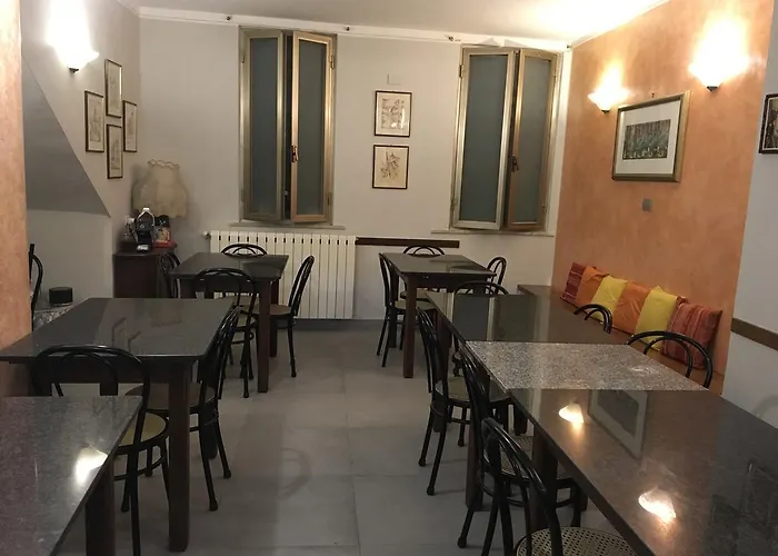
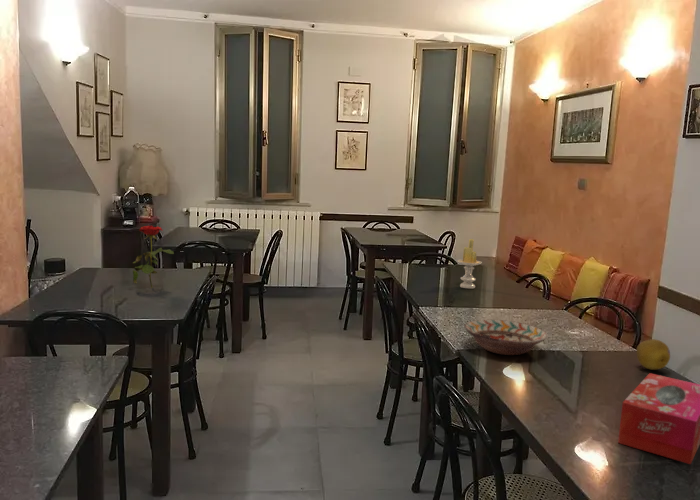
+ fruit (653, 354)
+ candle (469, 263)
+ decorative bowl (504, 339)
+ tissue box (667, 414)
+ flower (152, 255)
